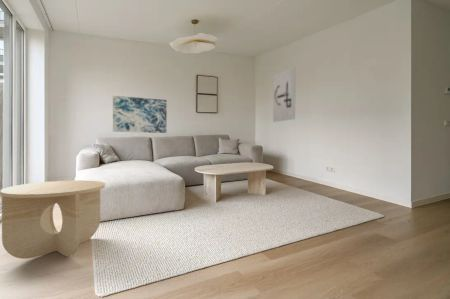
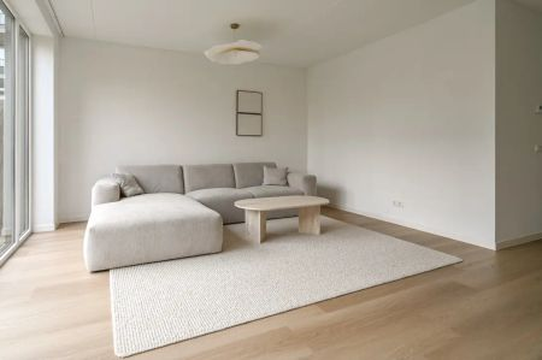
- wall art (140, 115)
- side table (52, 218)
- wall art (283, 96)
